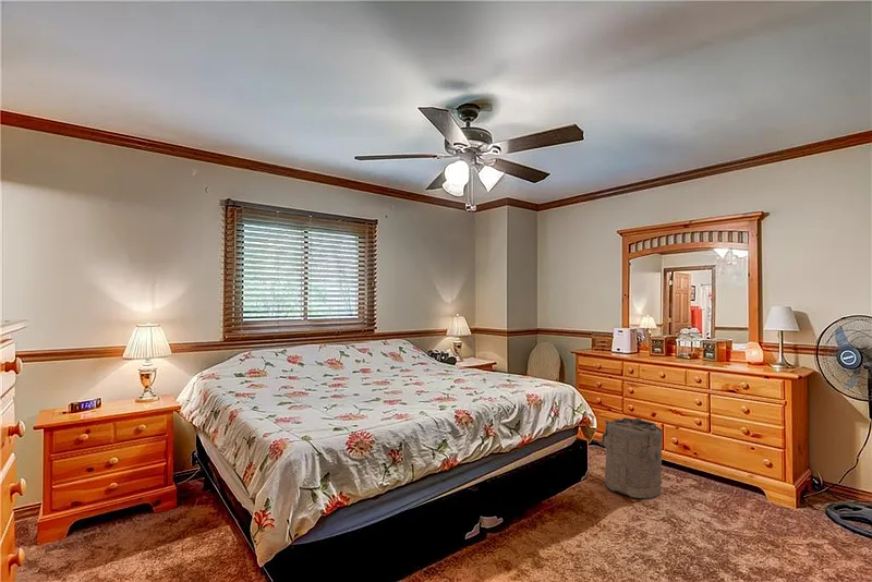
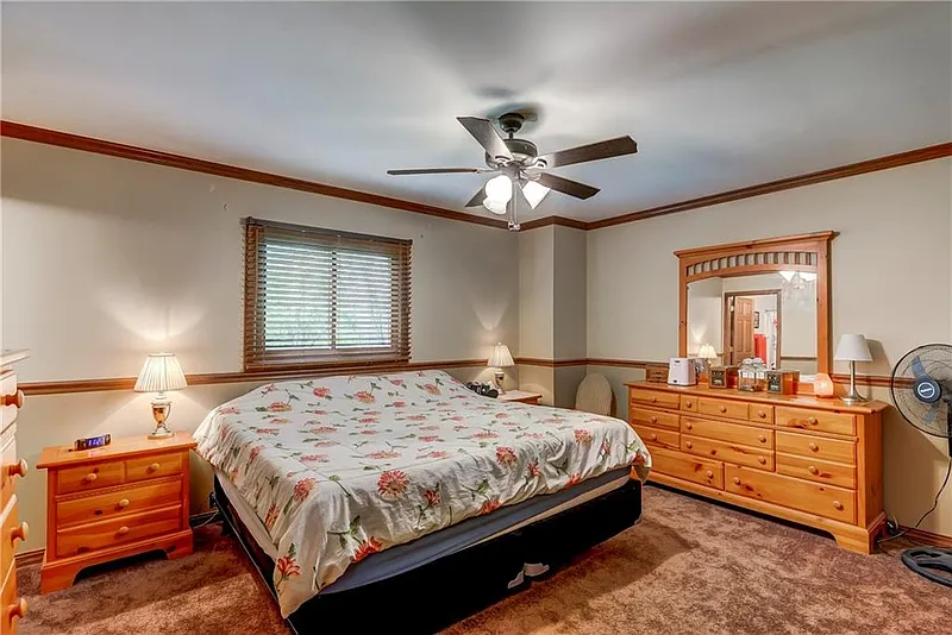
- laundry hamper (633, 454)
